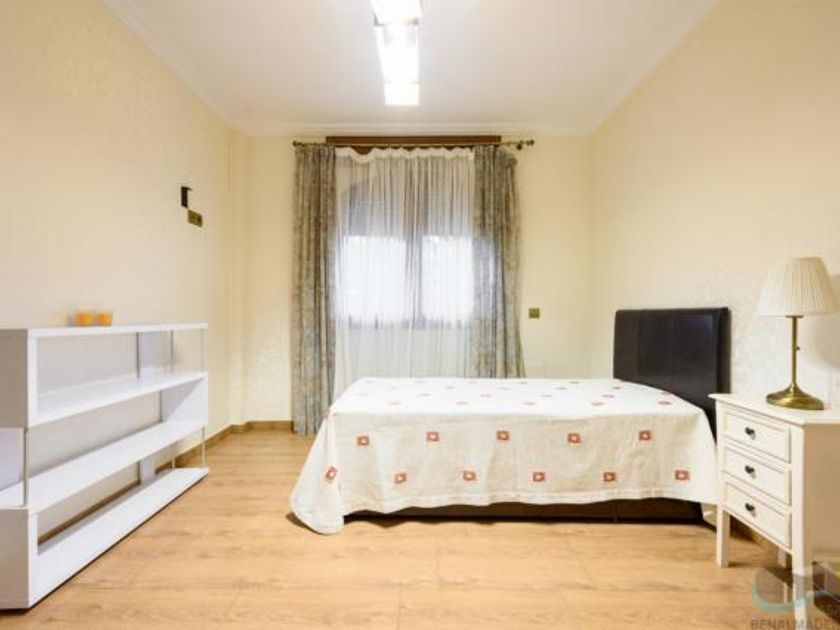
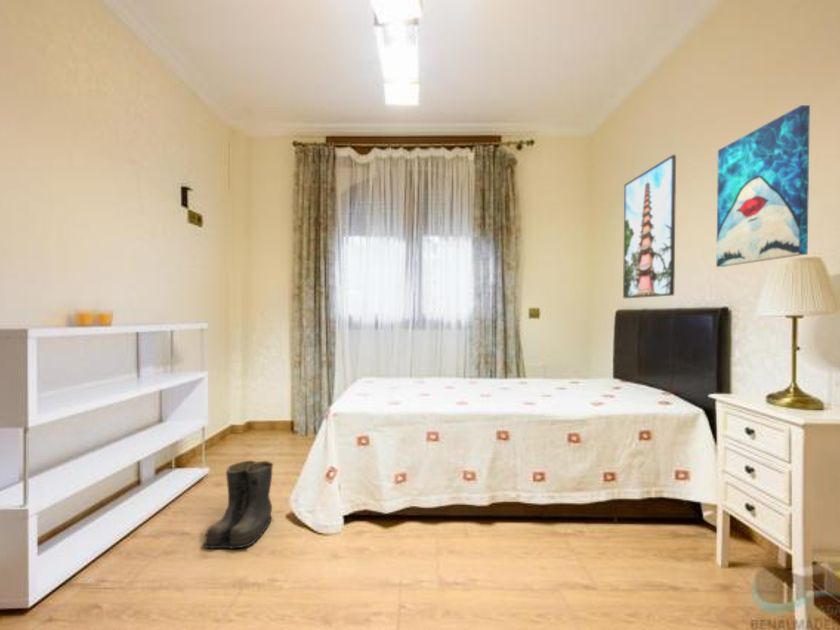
+ wall art (757, 195)
+ boots (241, 500)
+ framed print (646, 234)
